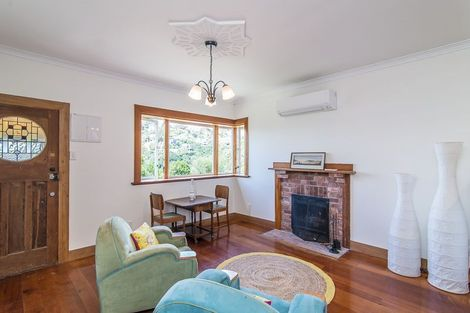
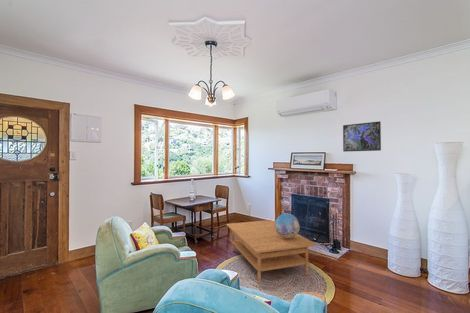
+ coffee table (265, 247)
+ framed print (361, 137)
+ decorative sphere (287, 225)
